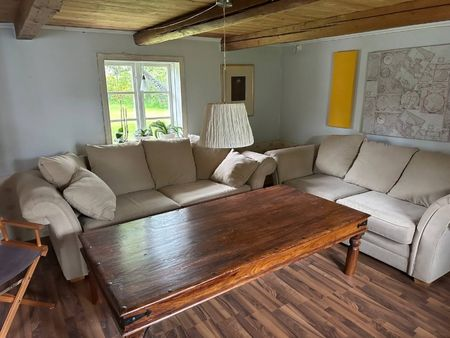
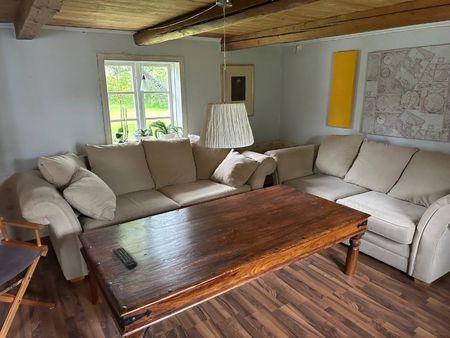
+ remote control (124, 257)
